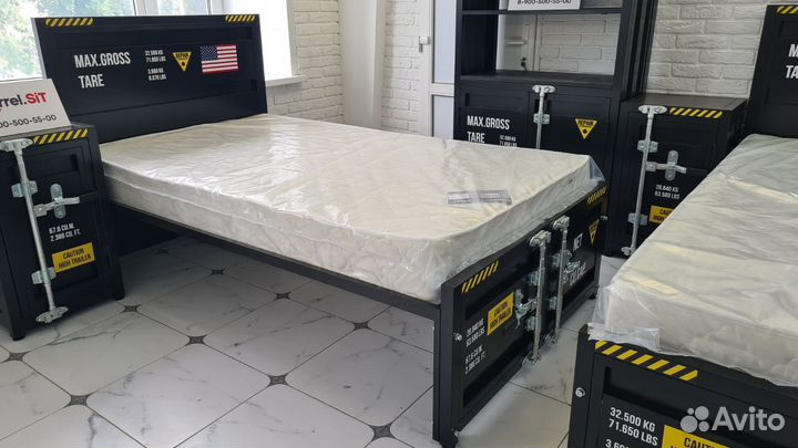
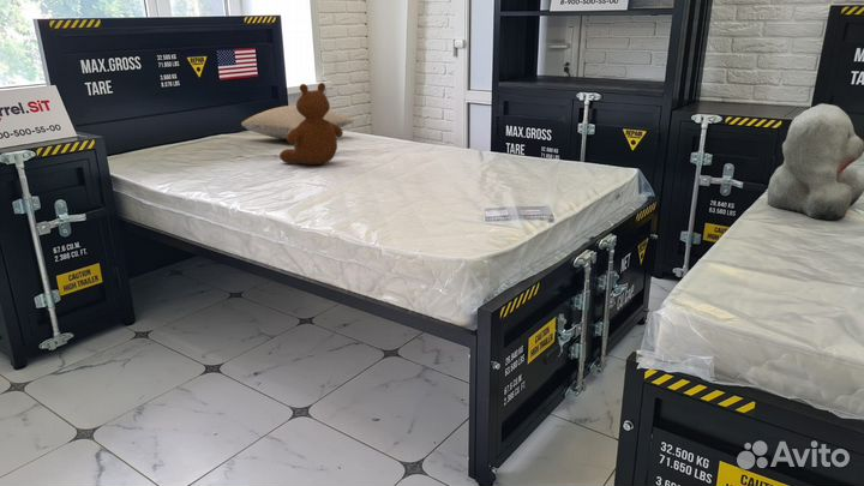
+ teddy bear (307, 124)
+ teddy bear (821, 156)
+ pillow (298, 122)
